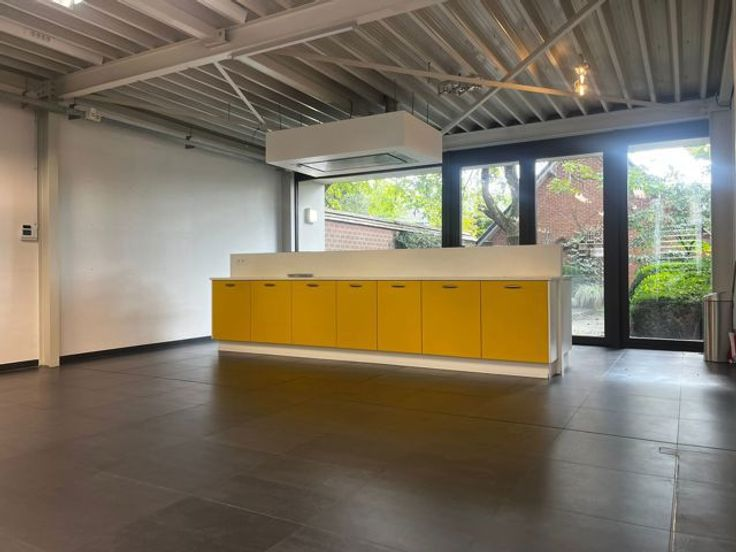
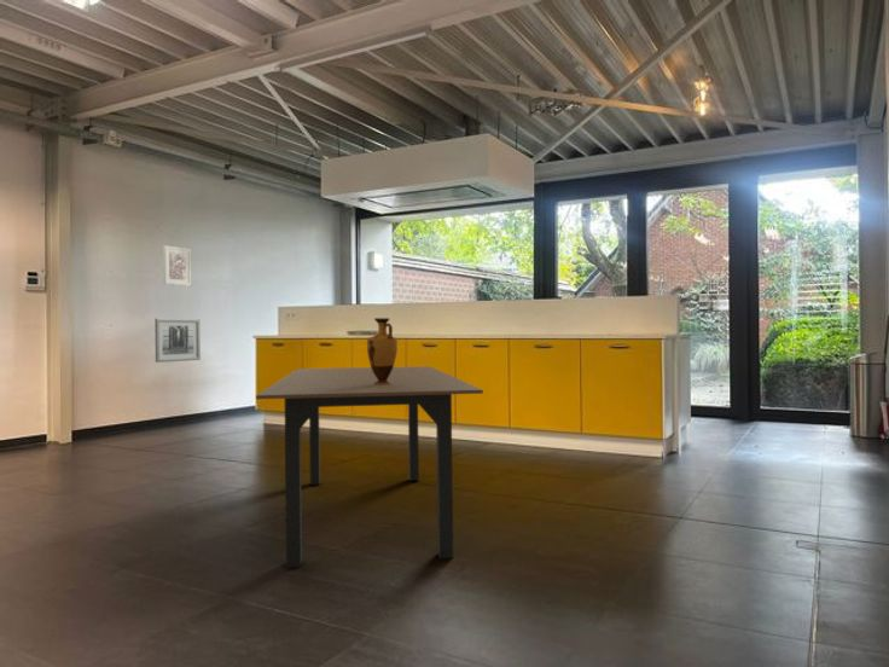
+ vase (382, 350)
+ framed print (178, 266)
+ wall art (178, 340)
+ dining table (367, 405)
